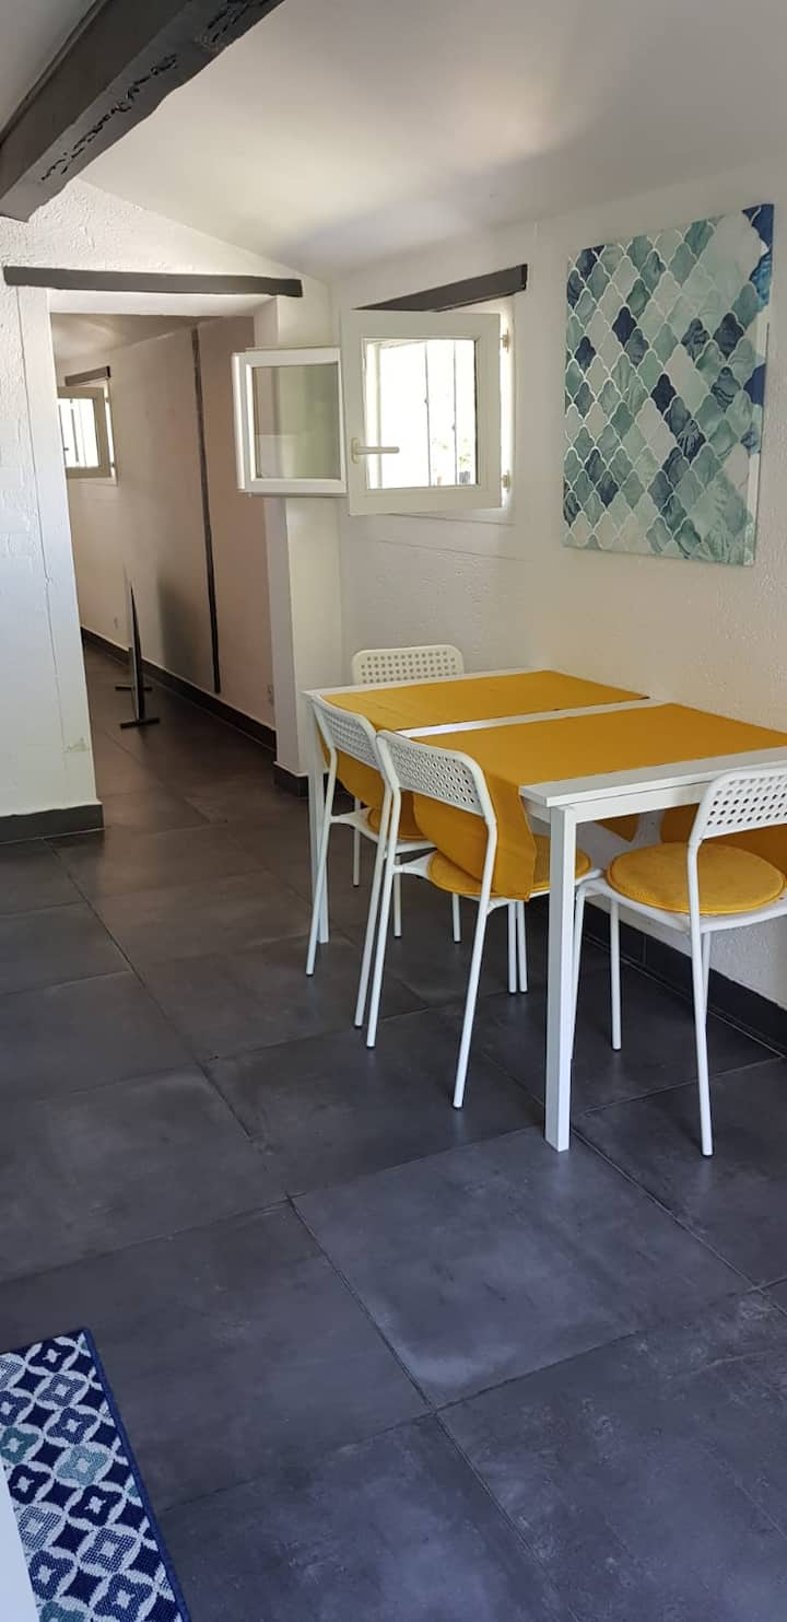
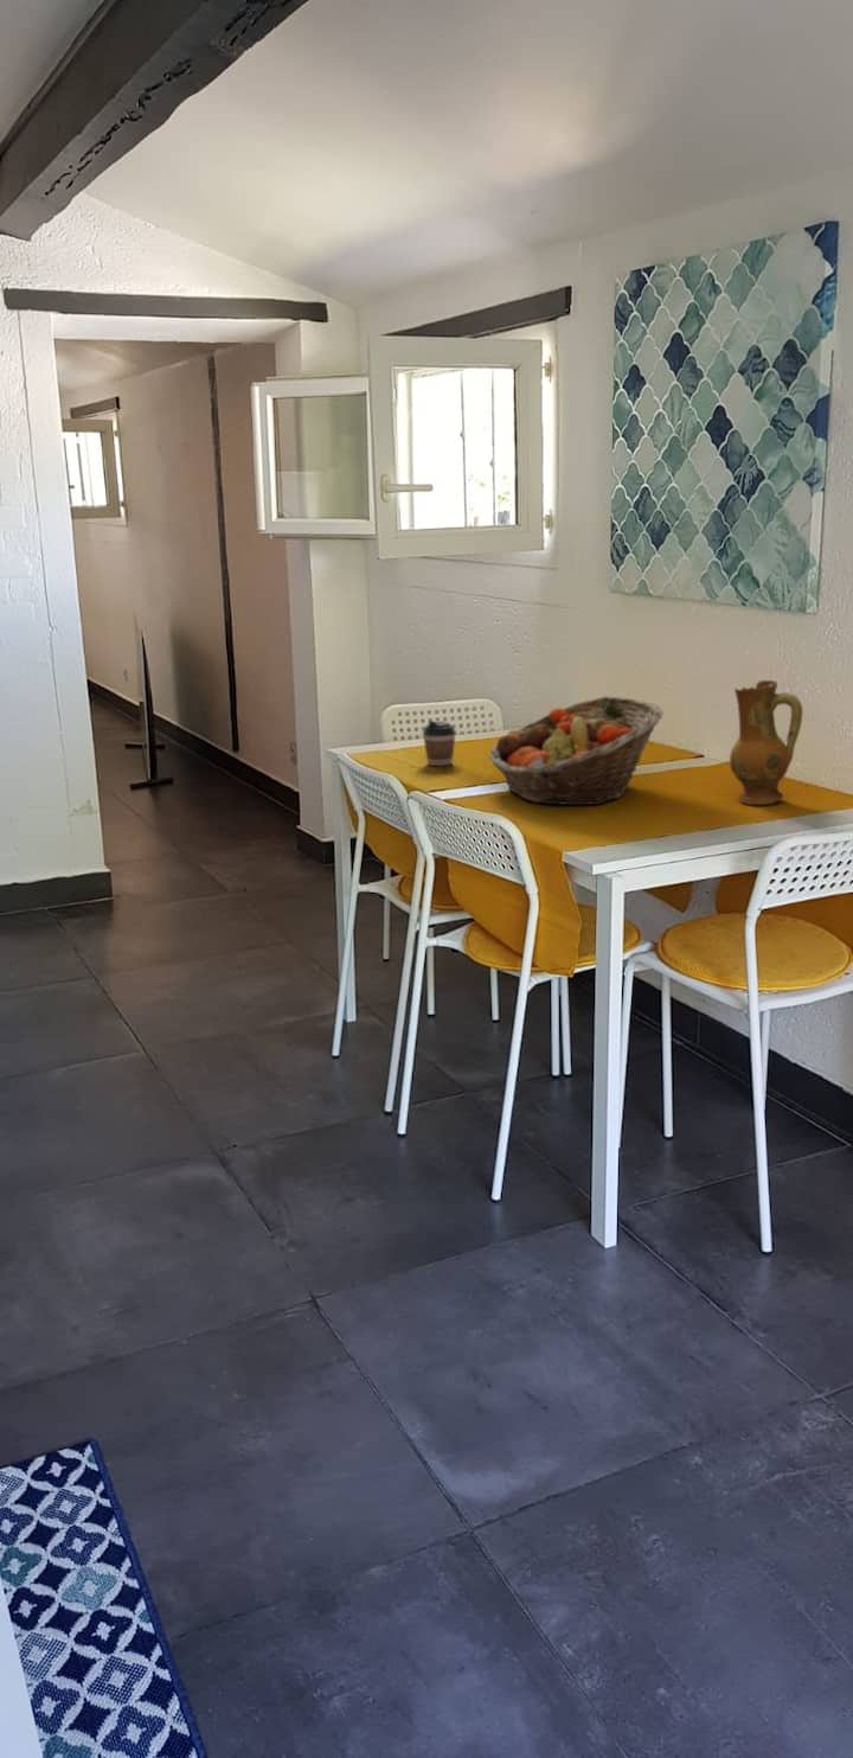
+ ceramic jug (764, 742)
+ coffee cup (440, 741)
+ fruit basket (575, 748)
